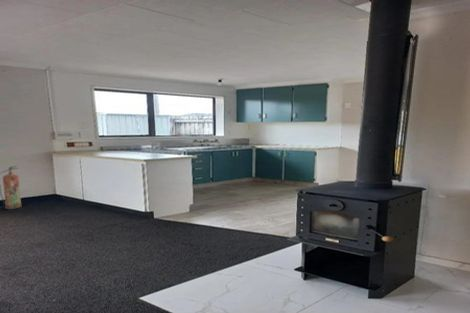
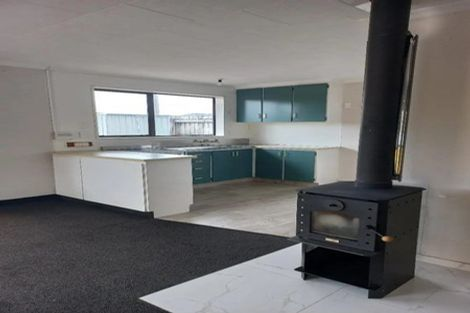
- fire extinguisher (9, 187)
